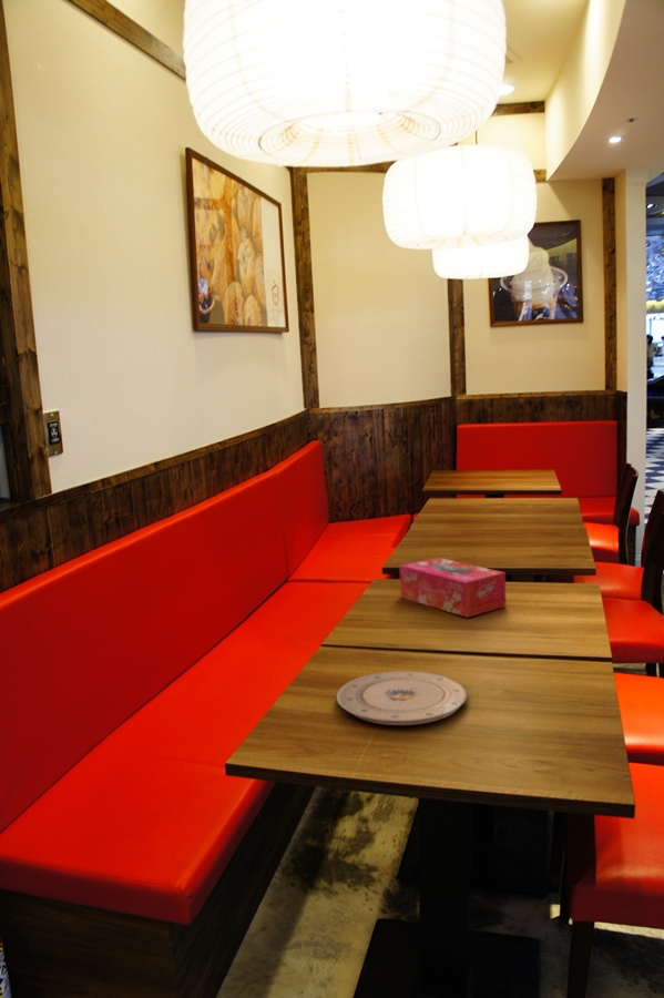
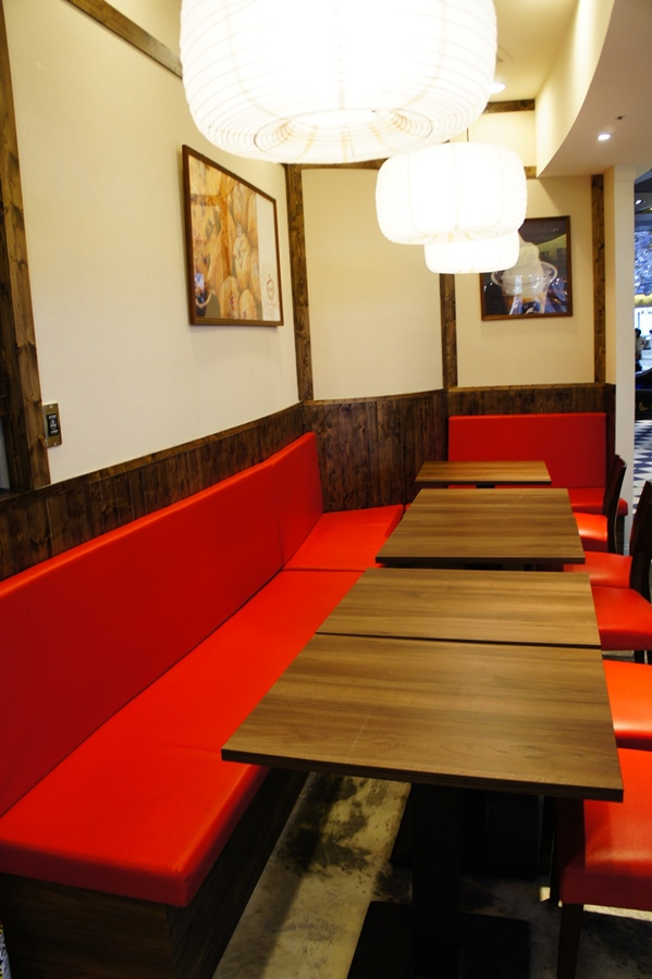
- plate (401, 696)
- tissue box (451, 584)
